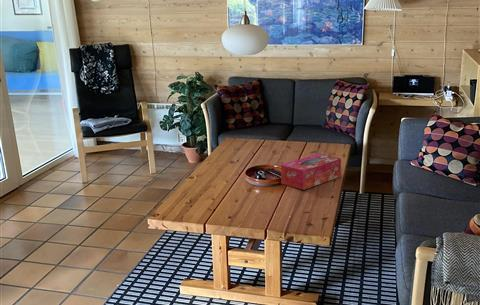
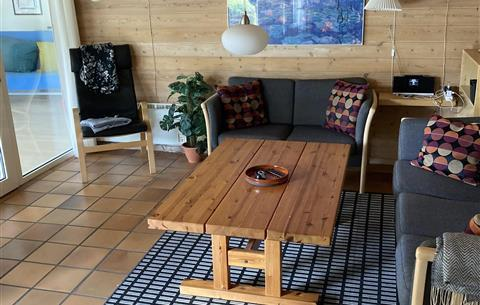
- tissue box (311, 170)
